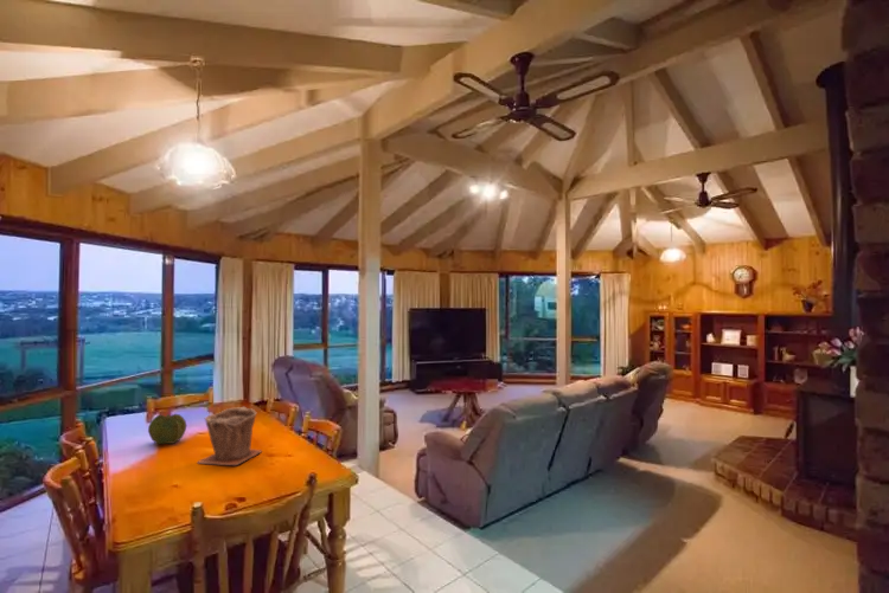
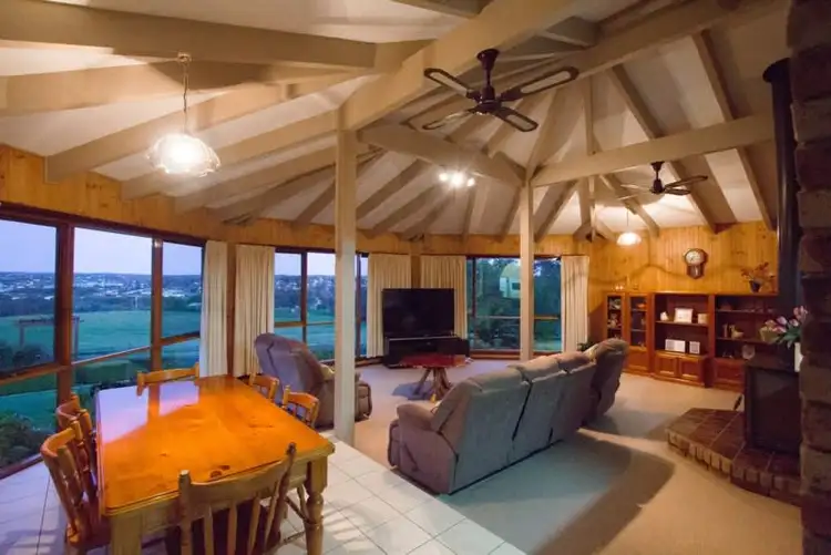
- plant pot (230, 434)
- cabbage (165, 428)
